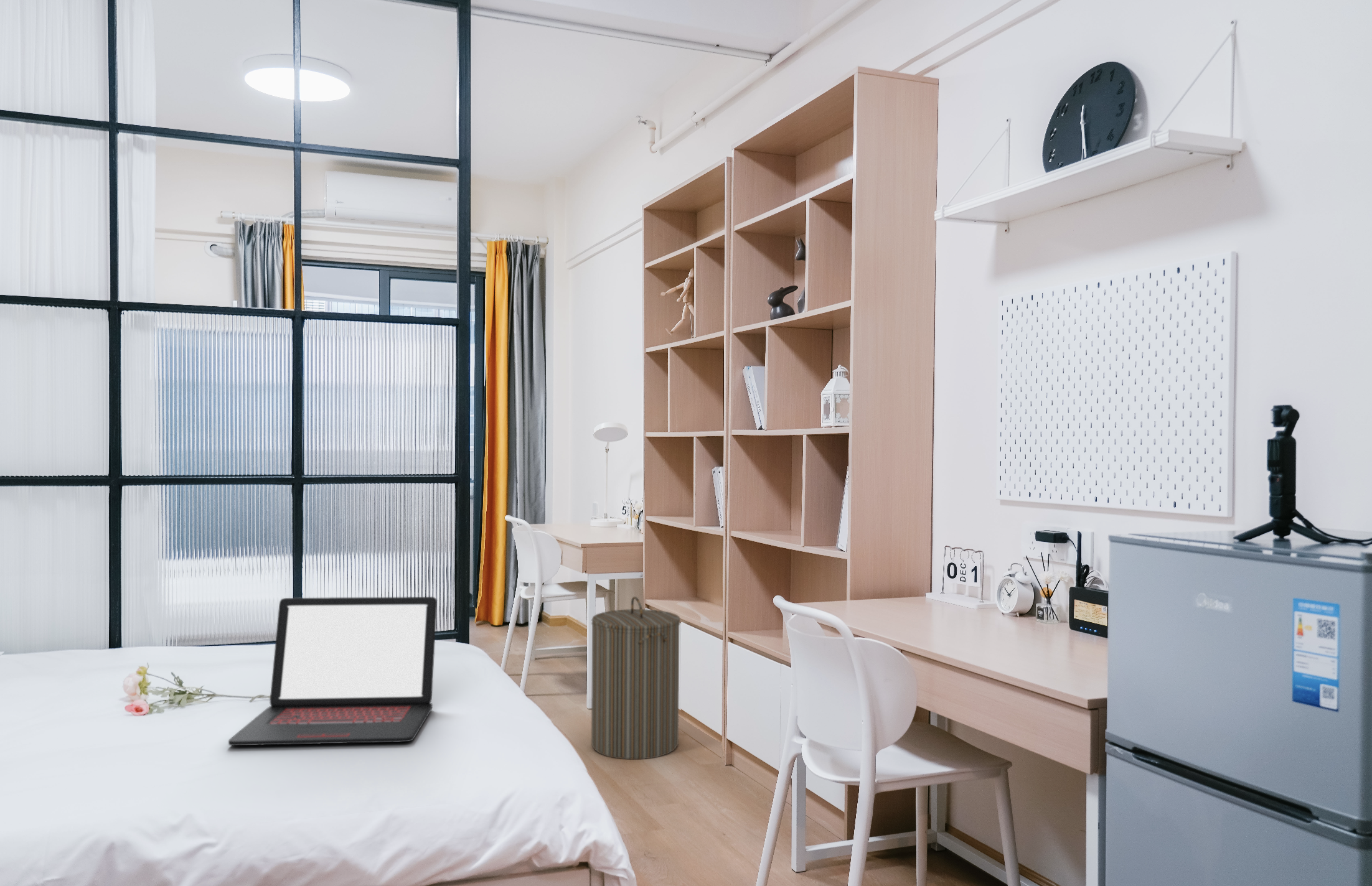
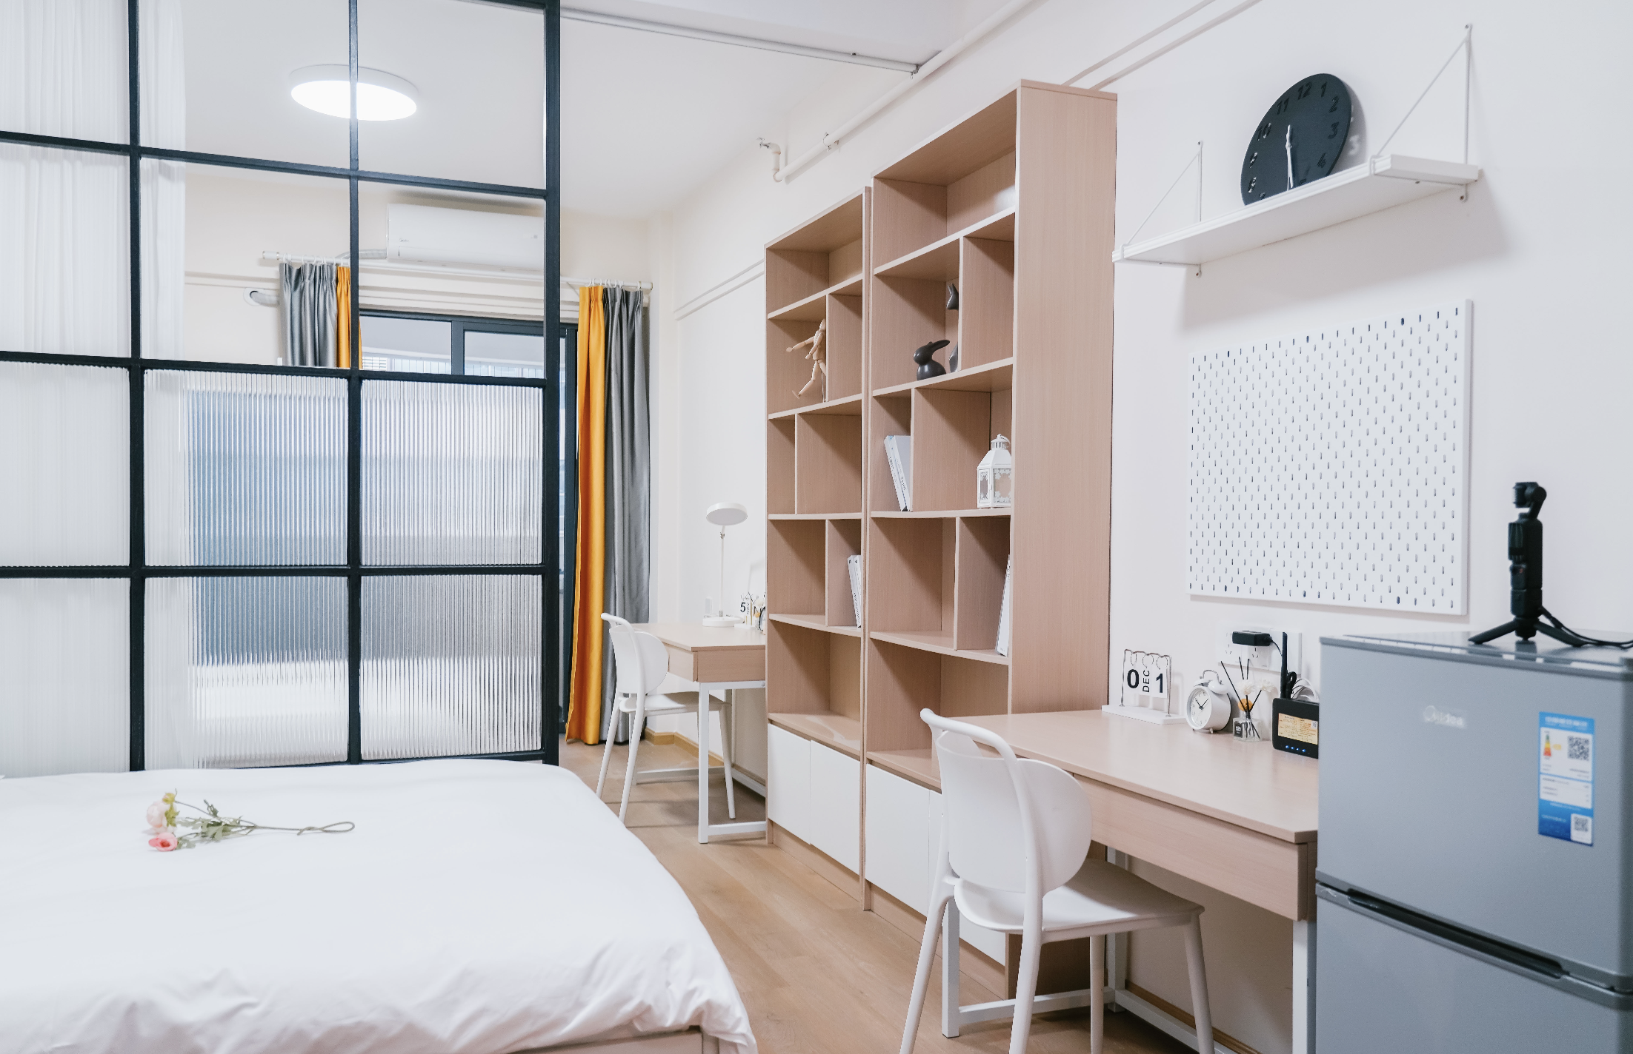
- laundry hamper (636, 671)
- laptop (341, 666)
